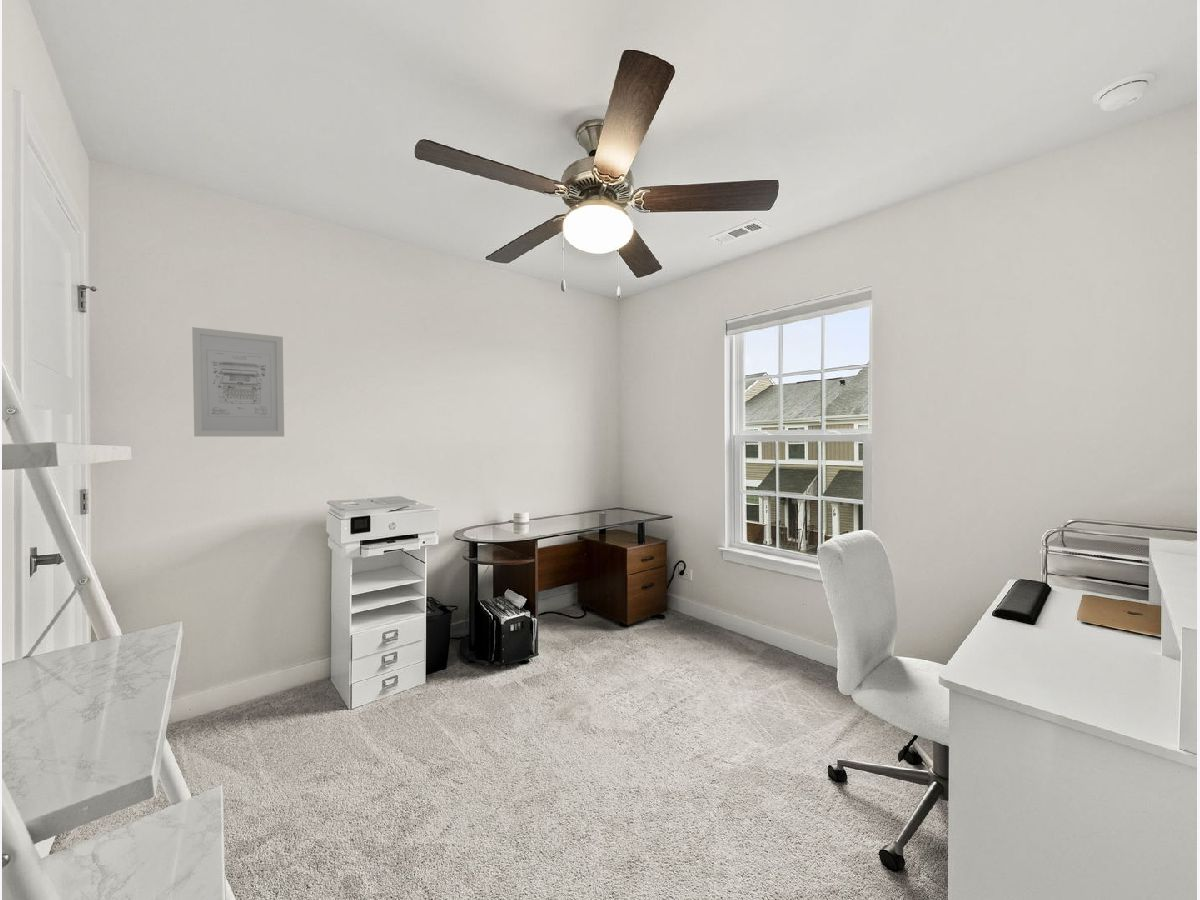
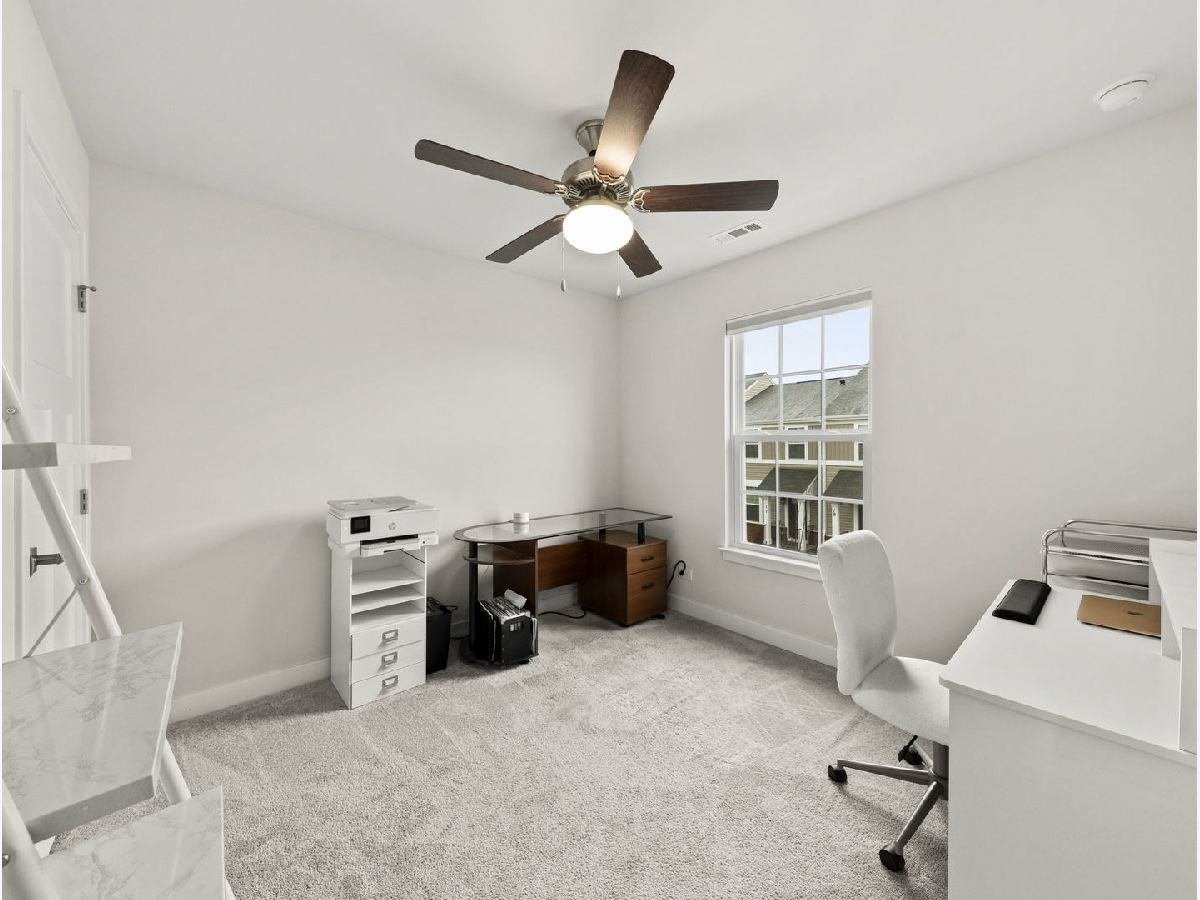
- wall art (240, 384)
